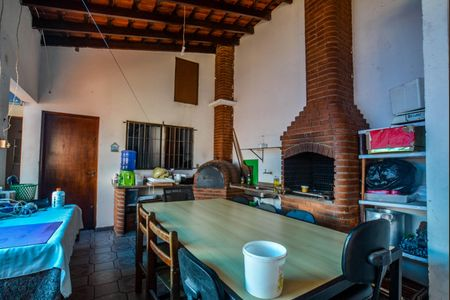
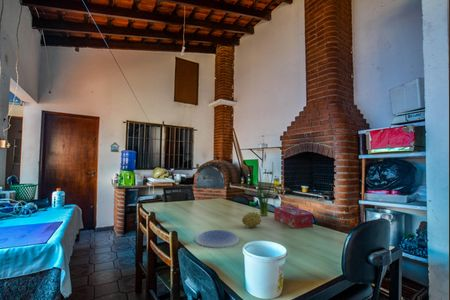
+ fruit (251, 219)
+ plate (217, 236)
+ plant (262, 182)
+ tissue box (292, 216)
